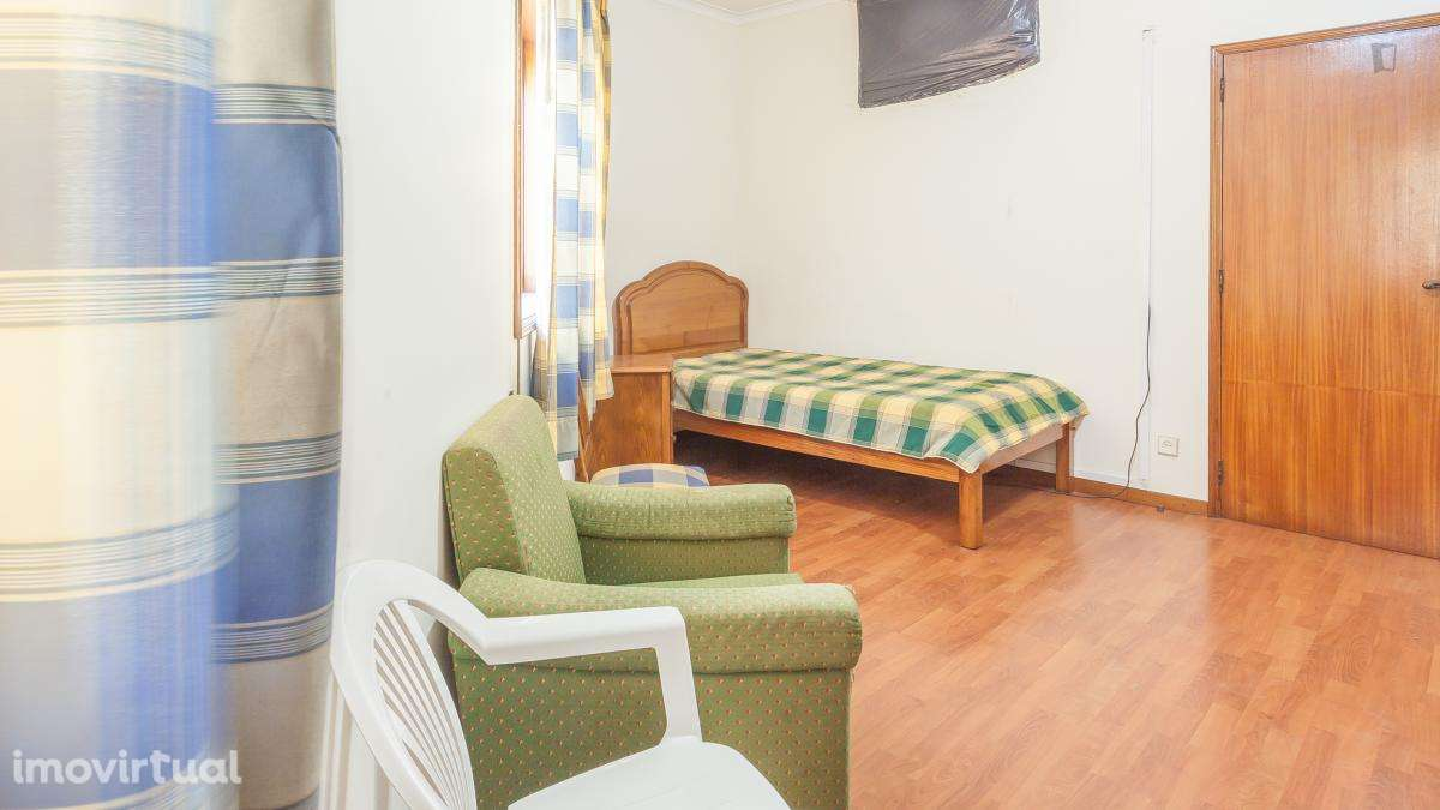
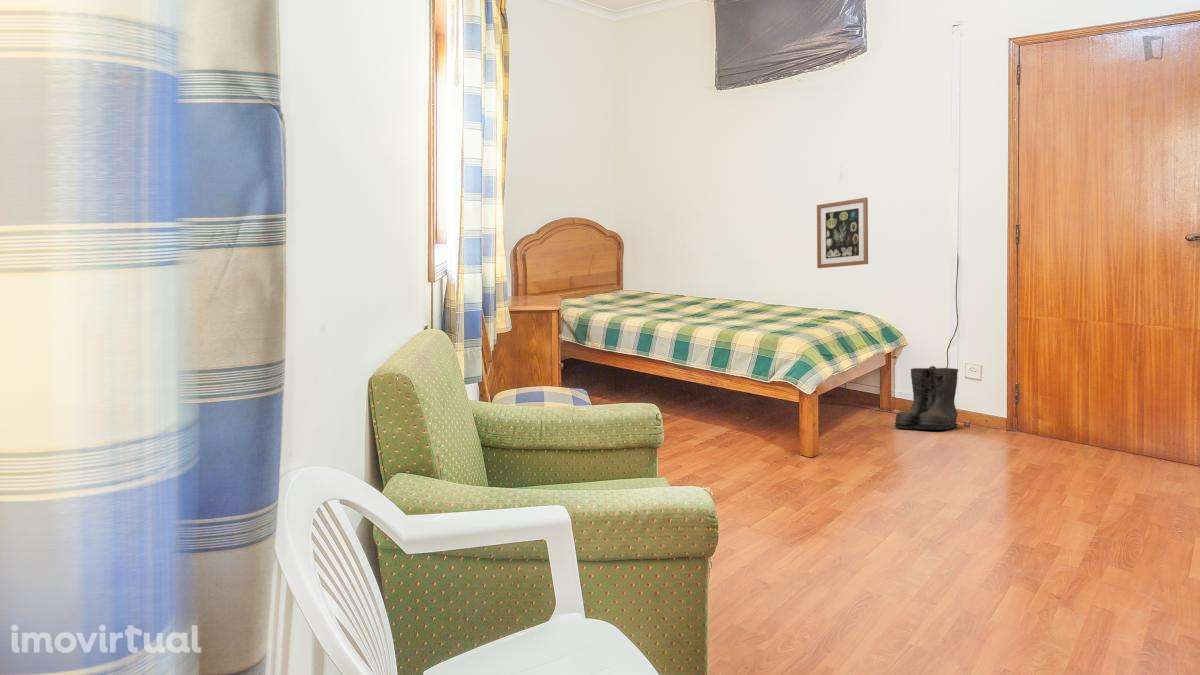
+ wall art (841, 233)
+ boots (927, 396)
